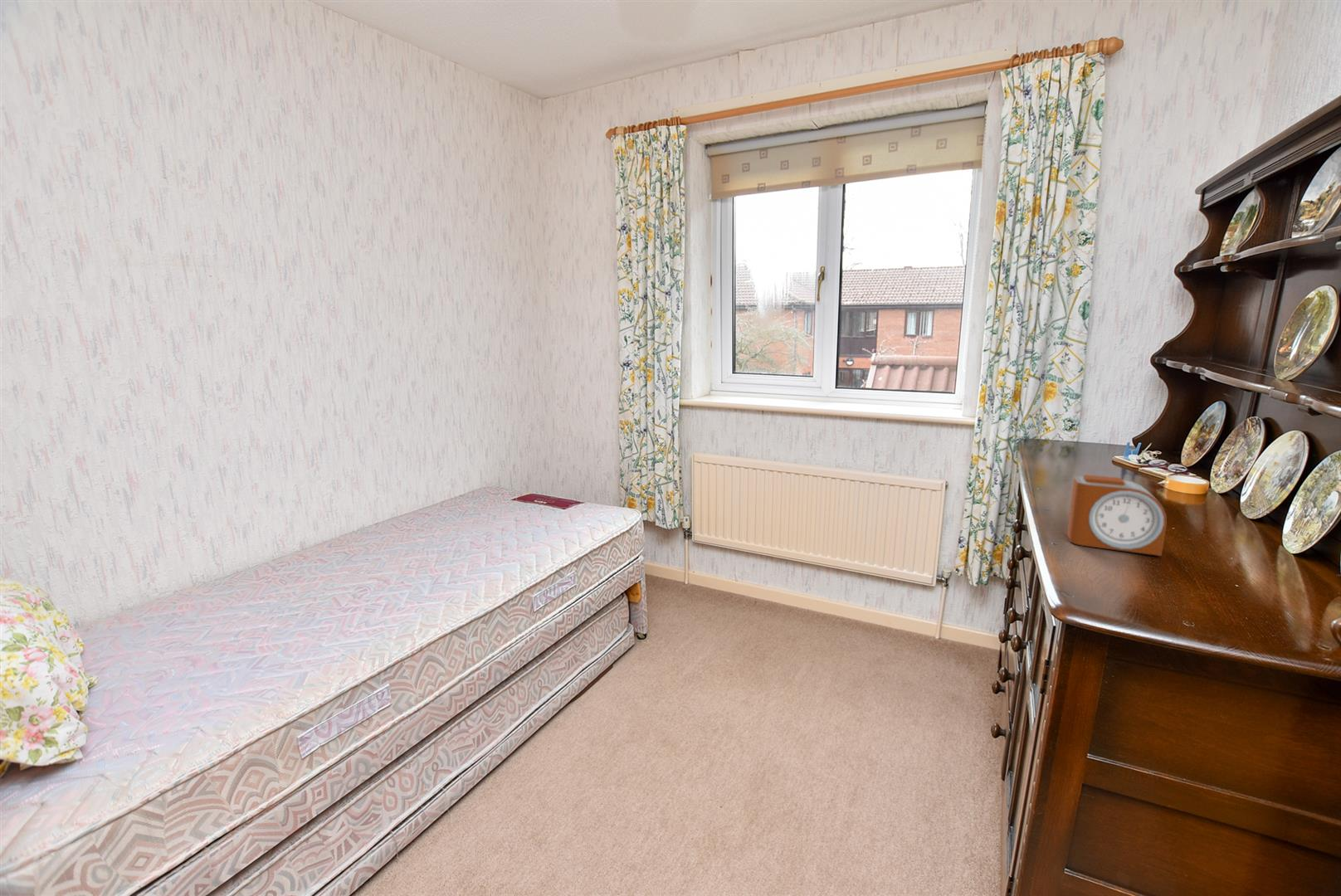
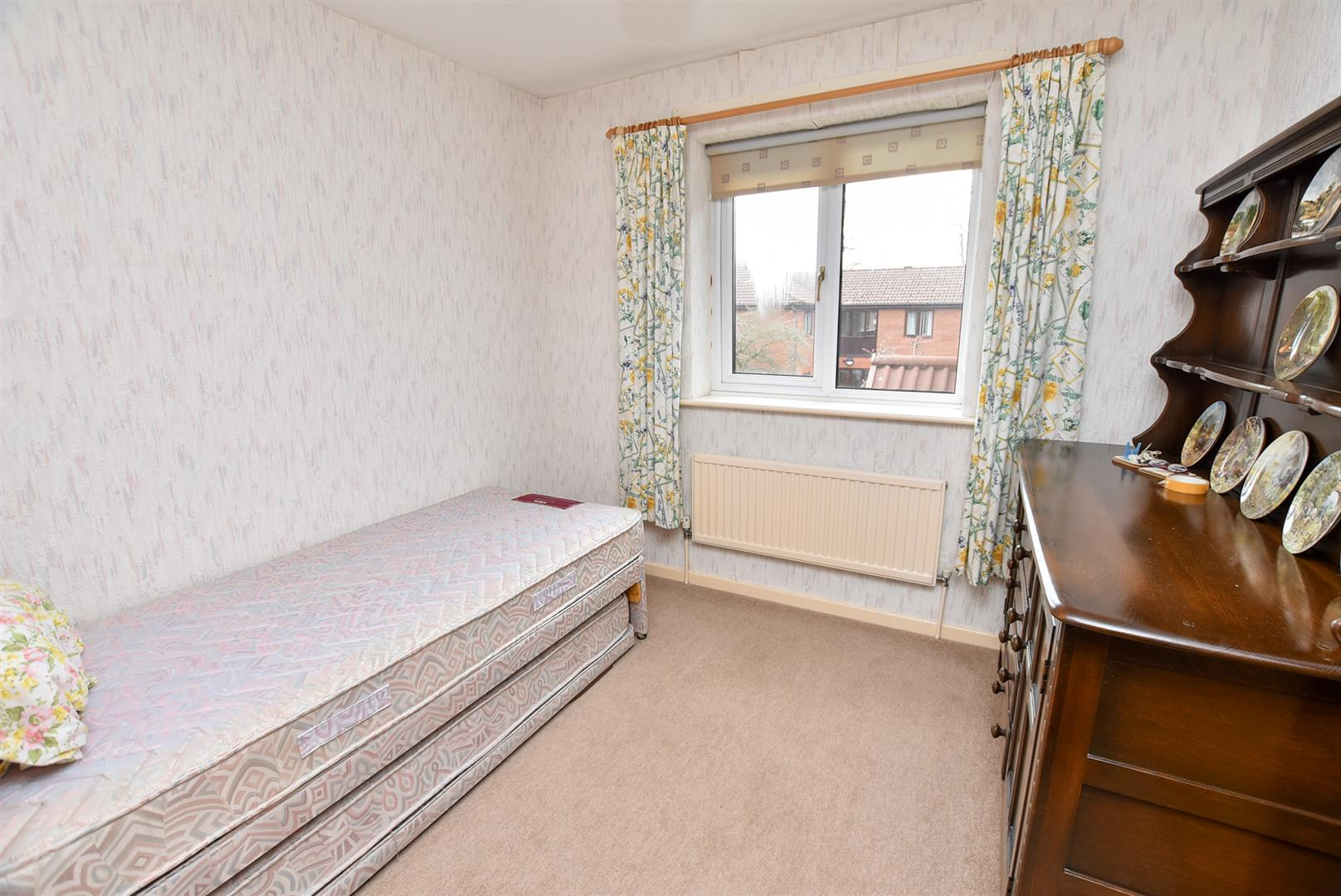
- alarm clock (1115, 512)
